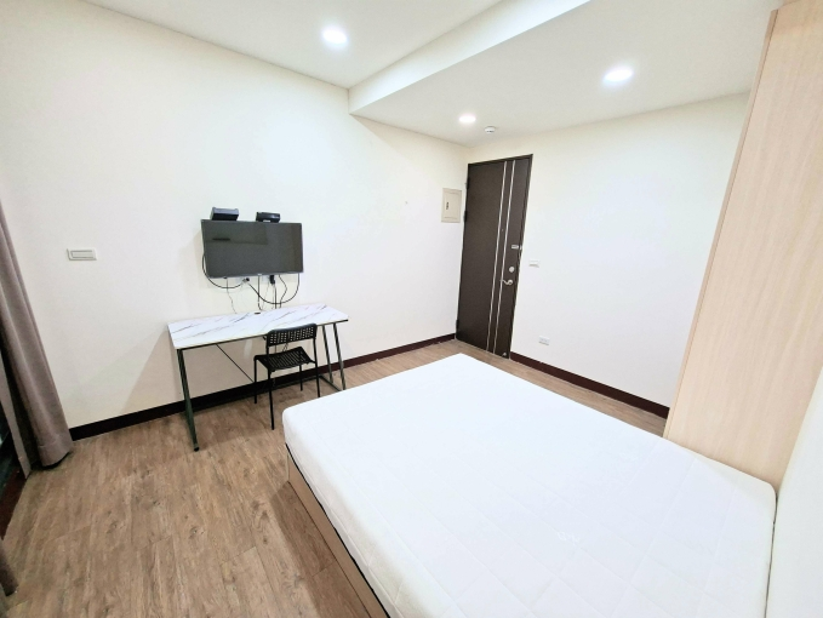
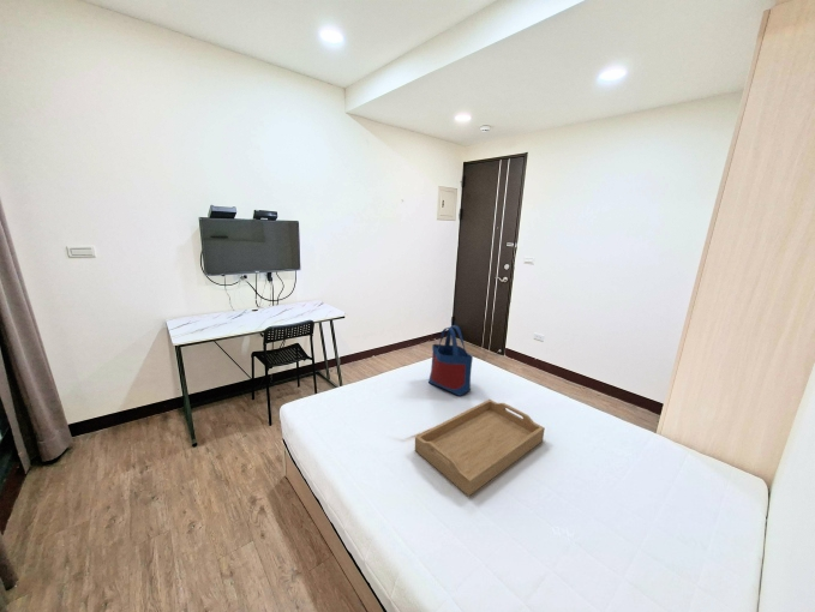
+ serving tray (480, 436)
+ tote bag (450, 356)
